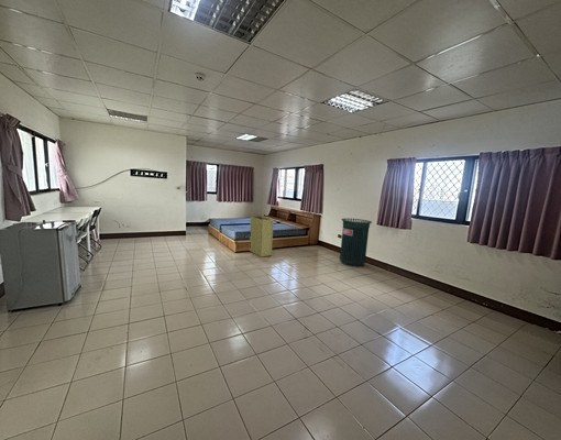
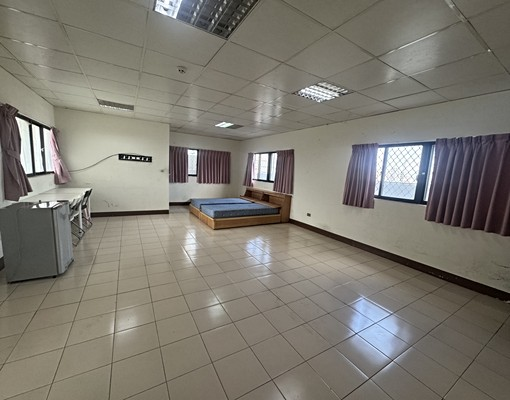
- trash can (354, 241)
- laundry hamper (261, 235)
